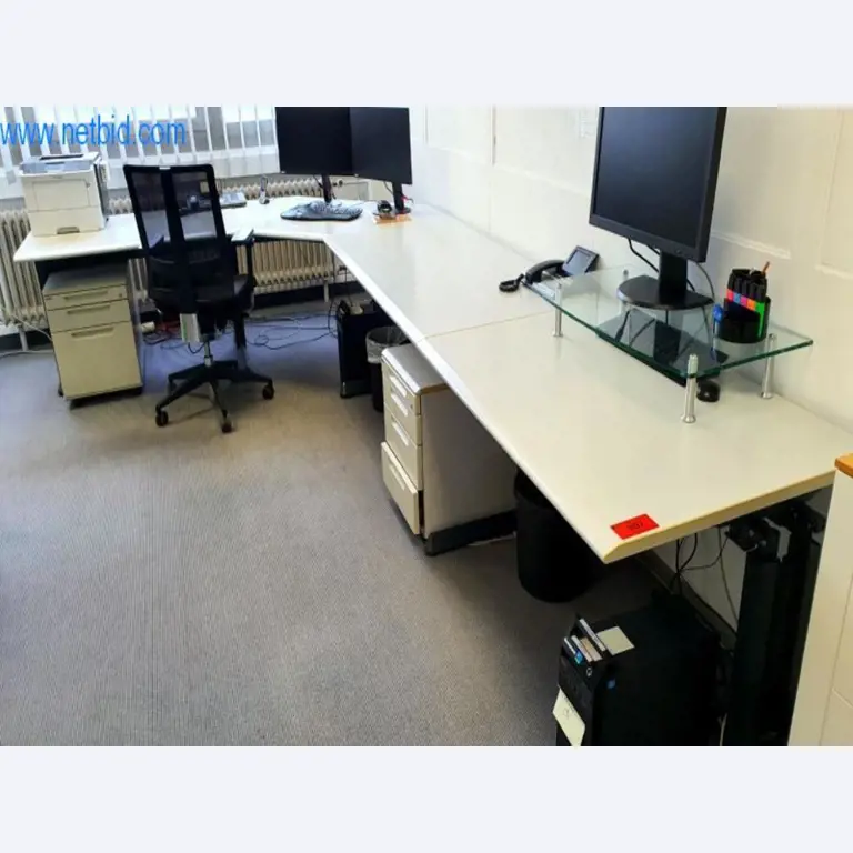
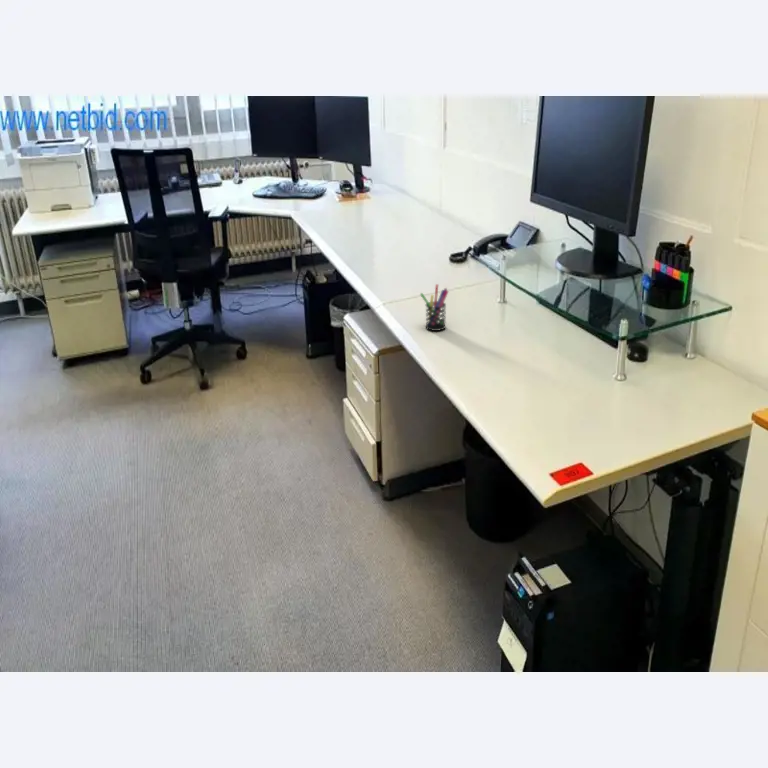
+ pen holder (433, 307)
